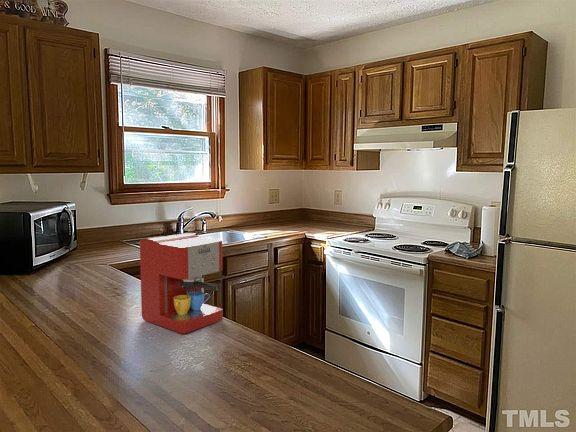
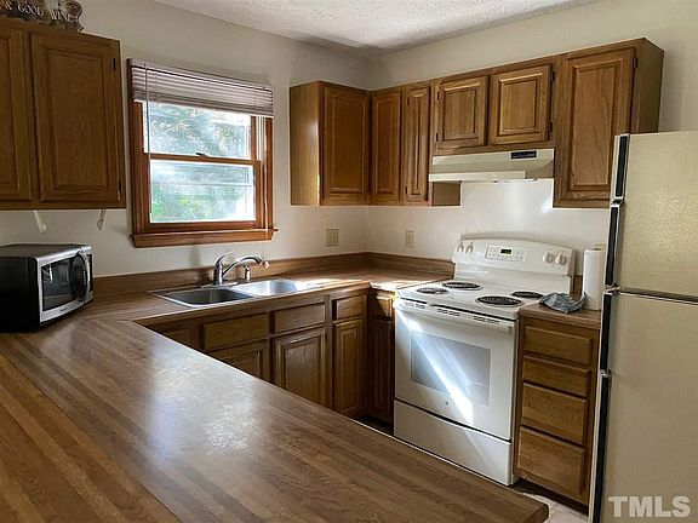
- coffee maker (181, 278)
